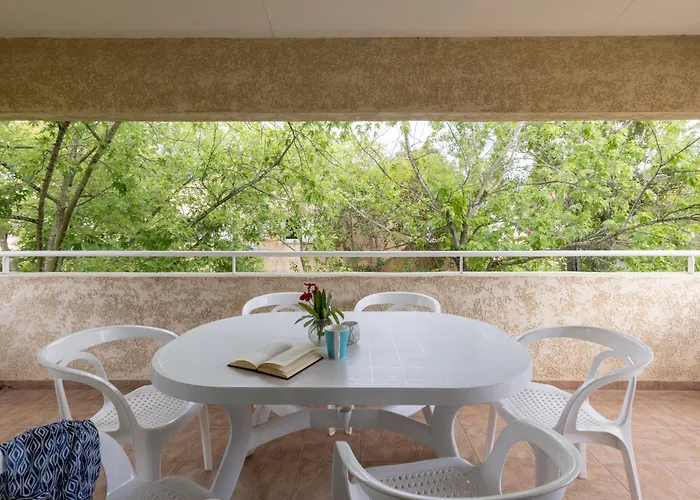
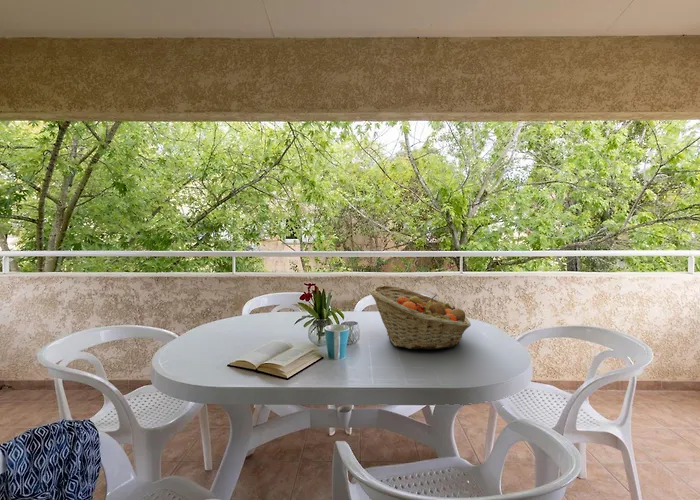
+ fruit basket (419, 313)
